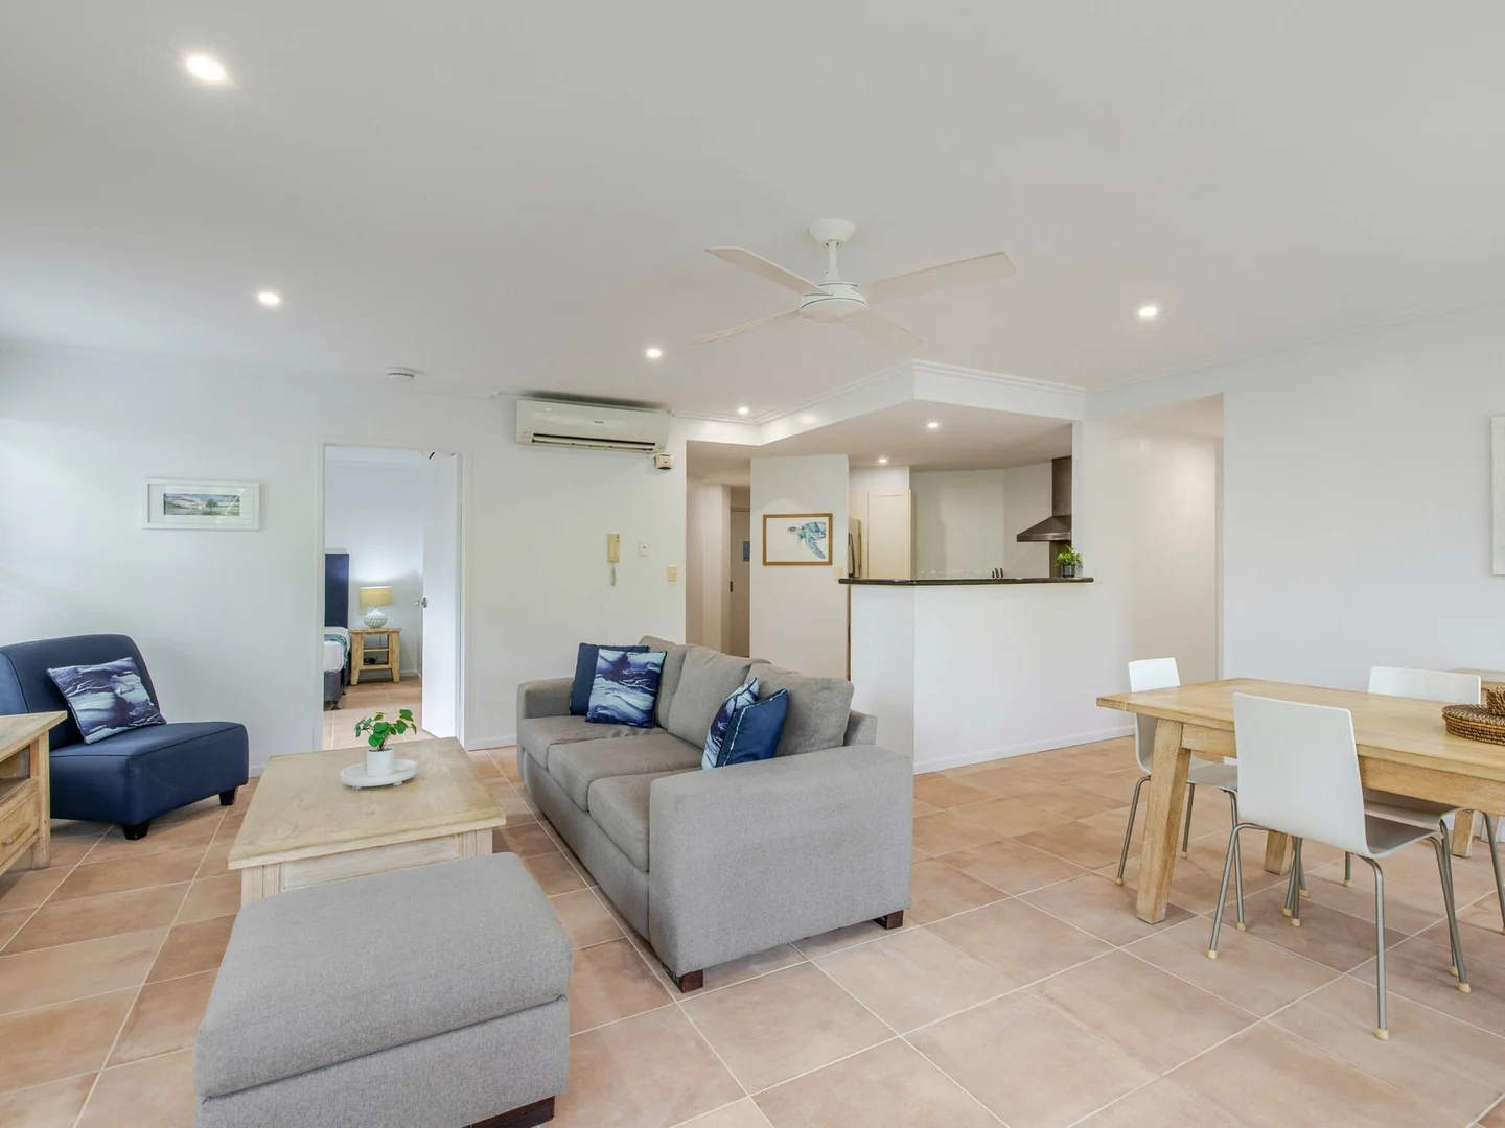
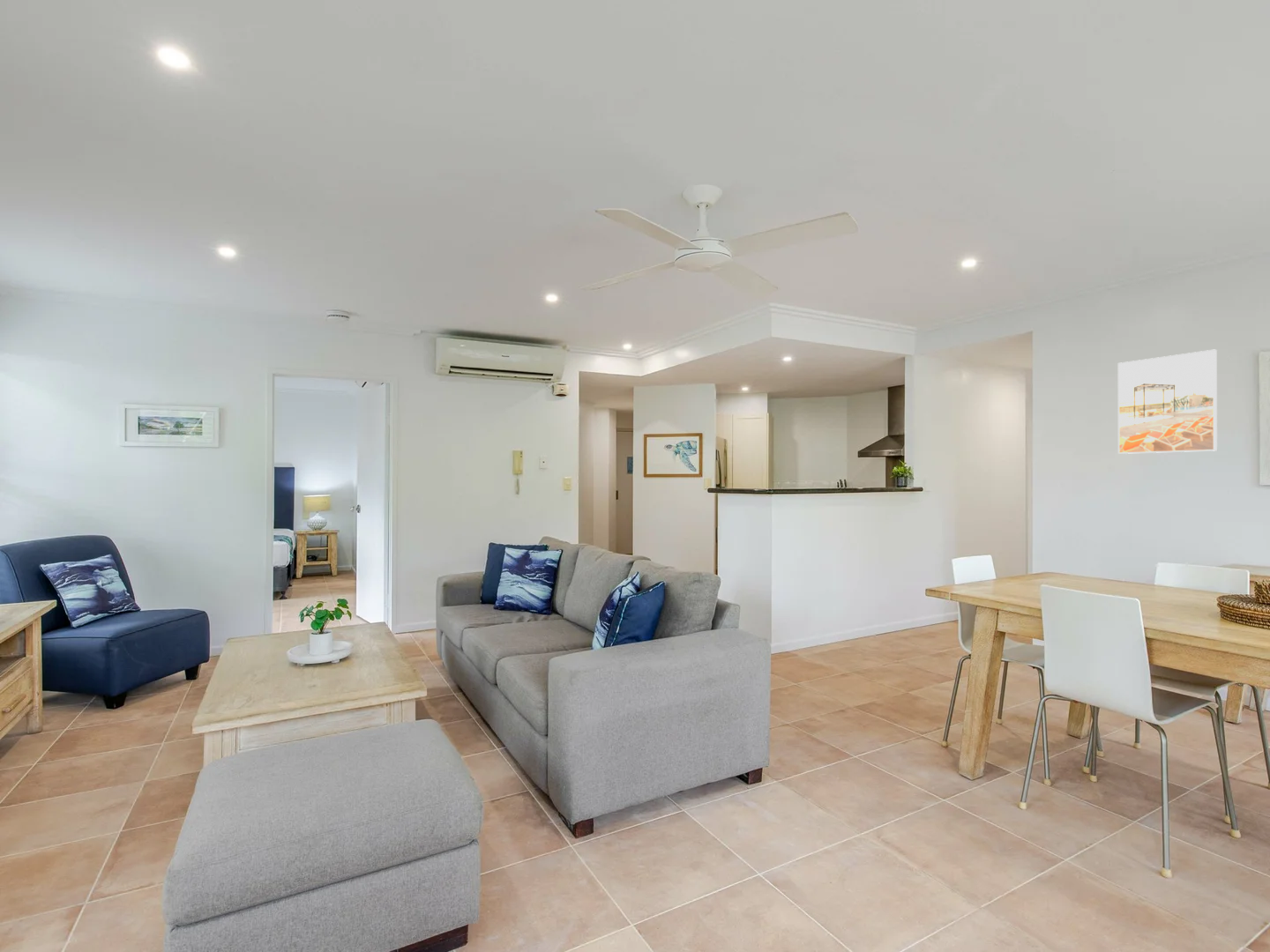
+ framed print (1164, 405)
